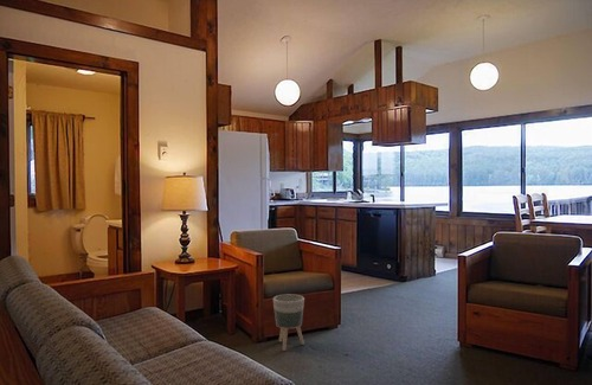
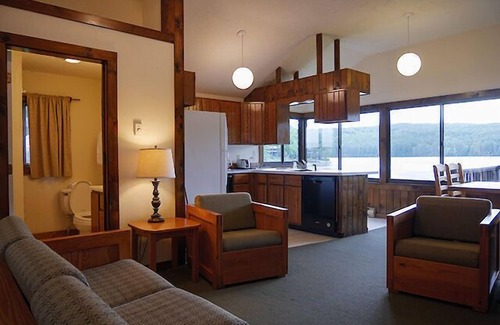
- planter (289, 321)
